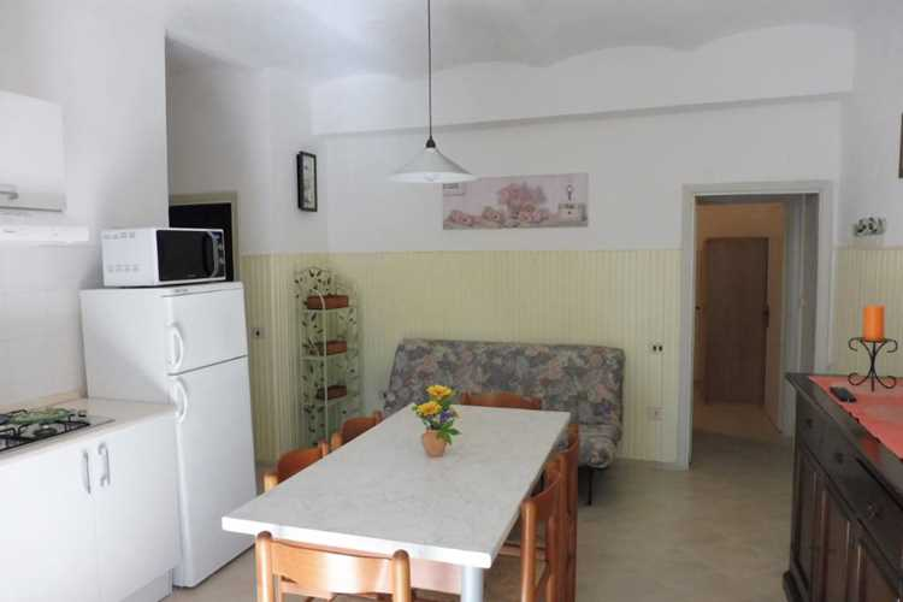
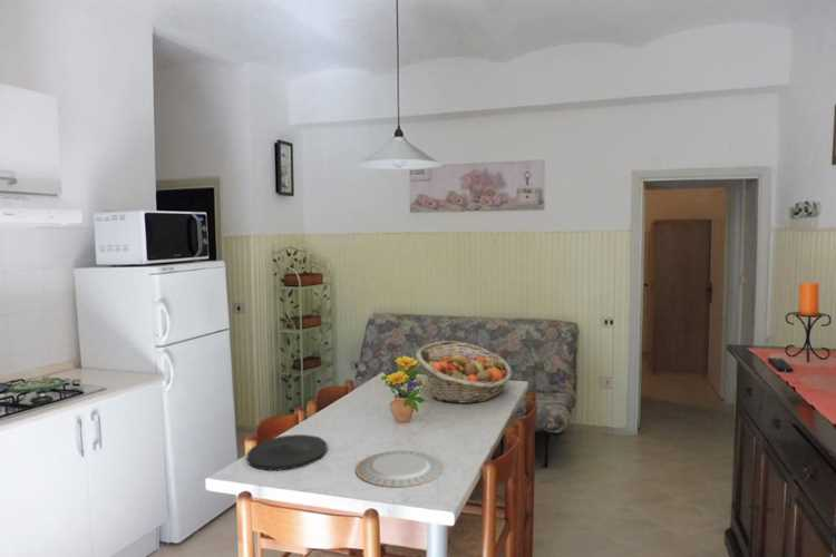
+ chinaware (399, 466)
+ fruit basket (464, 370)
+ plate (288, 448)
